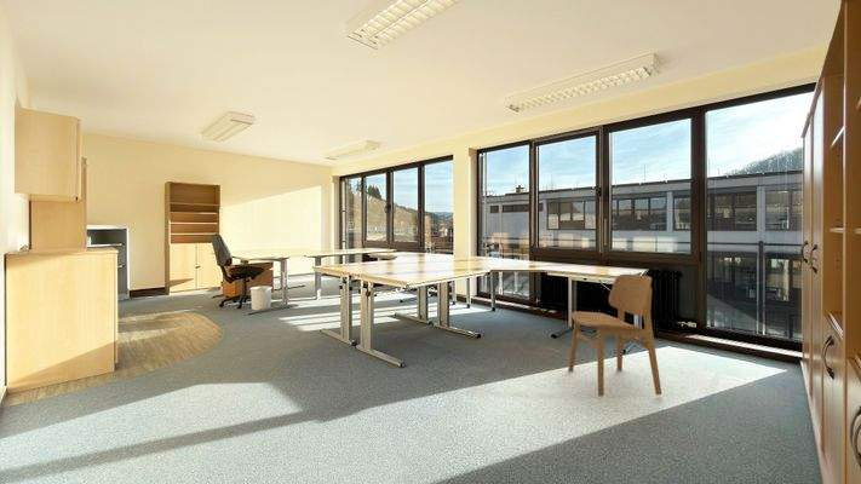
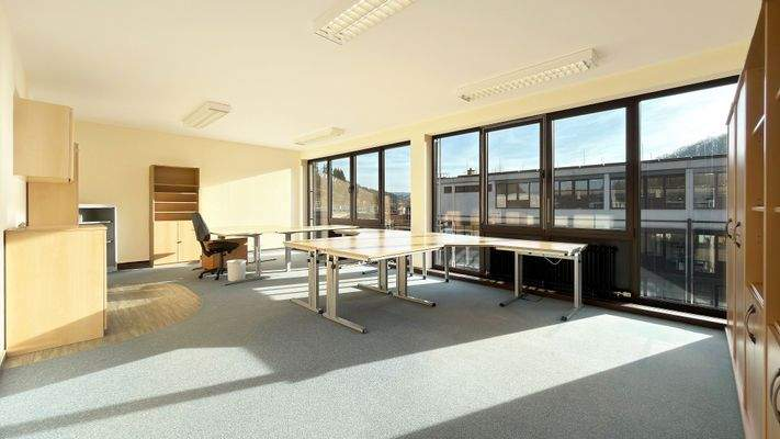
- dining chair (610, 328)
